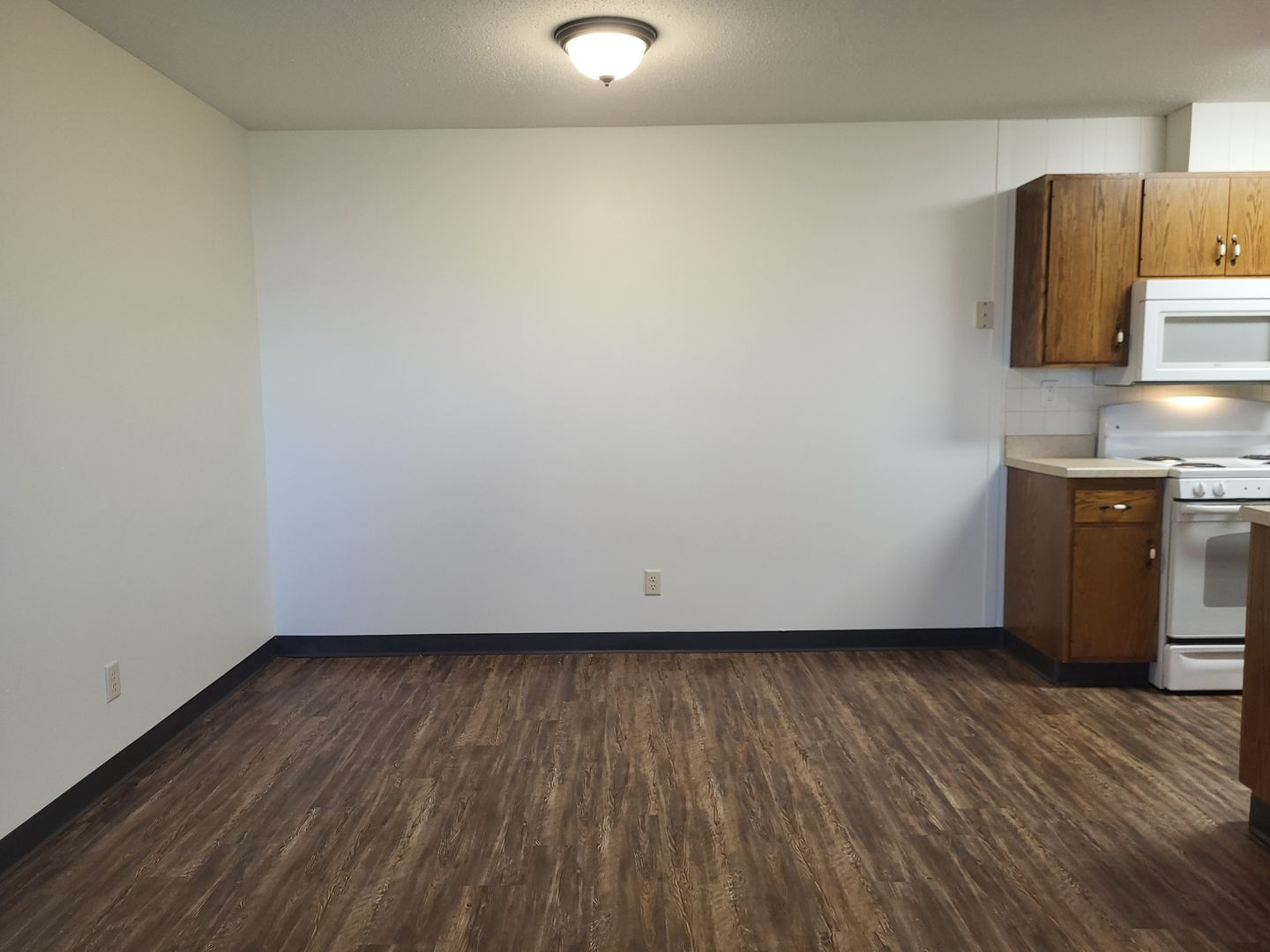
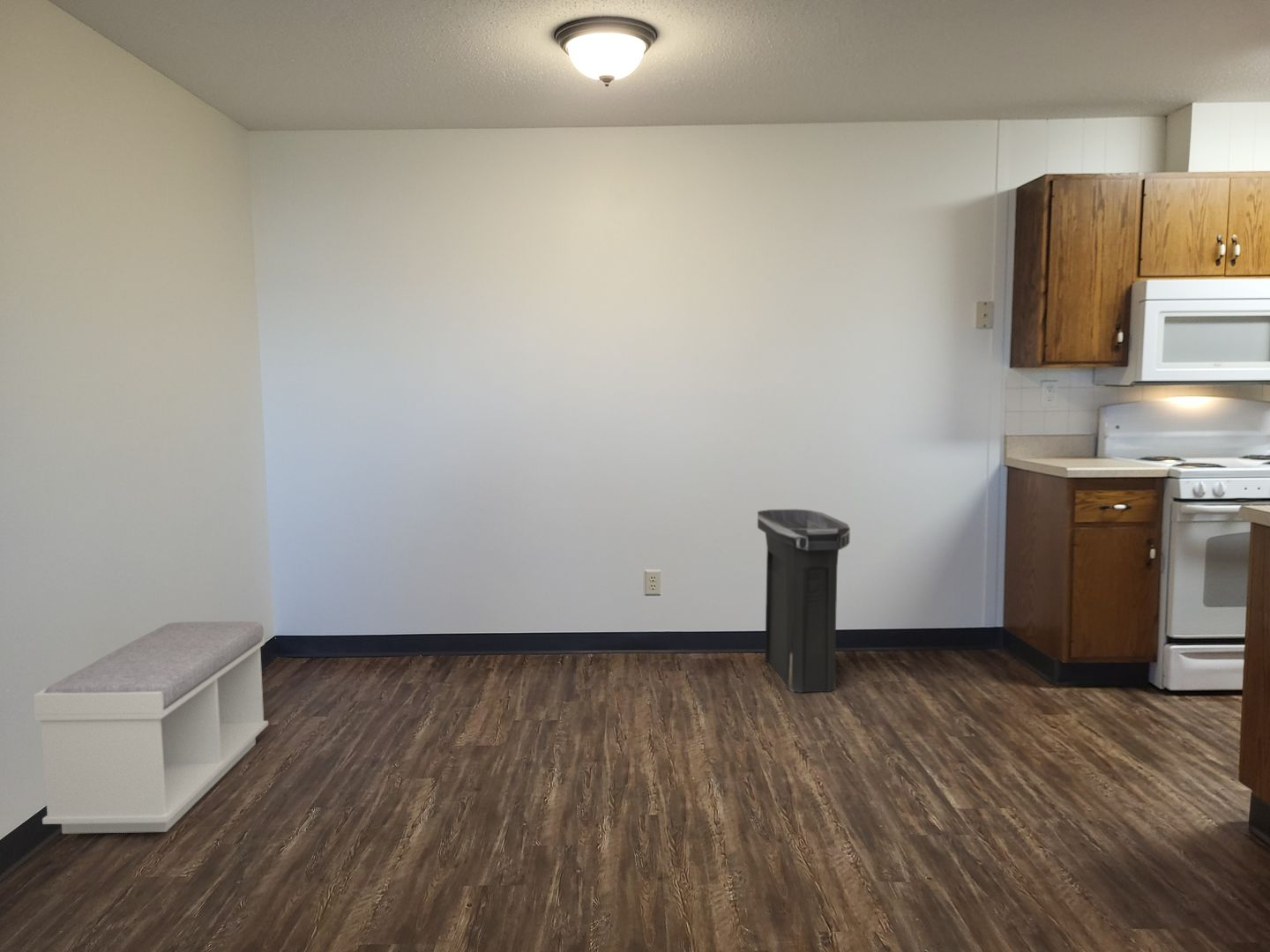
+ trash can (799, 597)
+ bench (168, 715)
